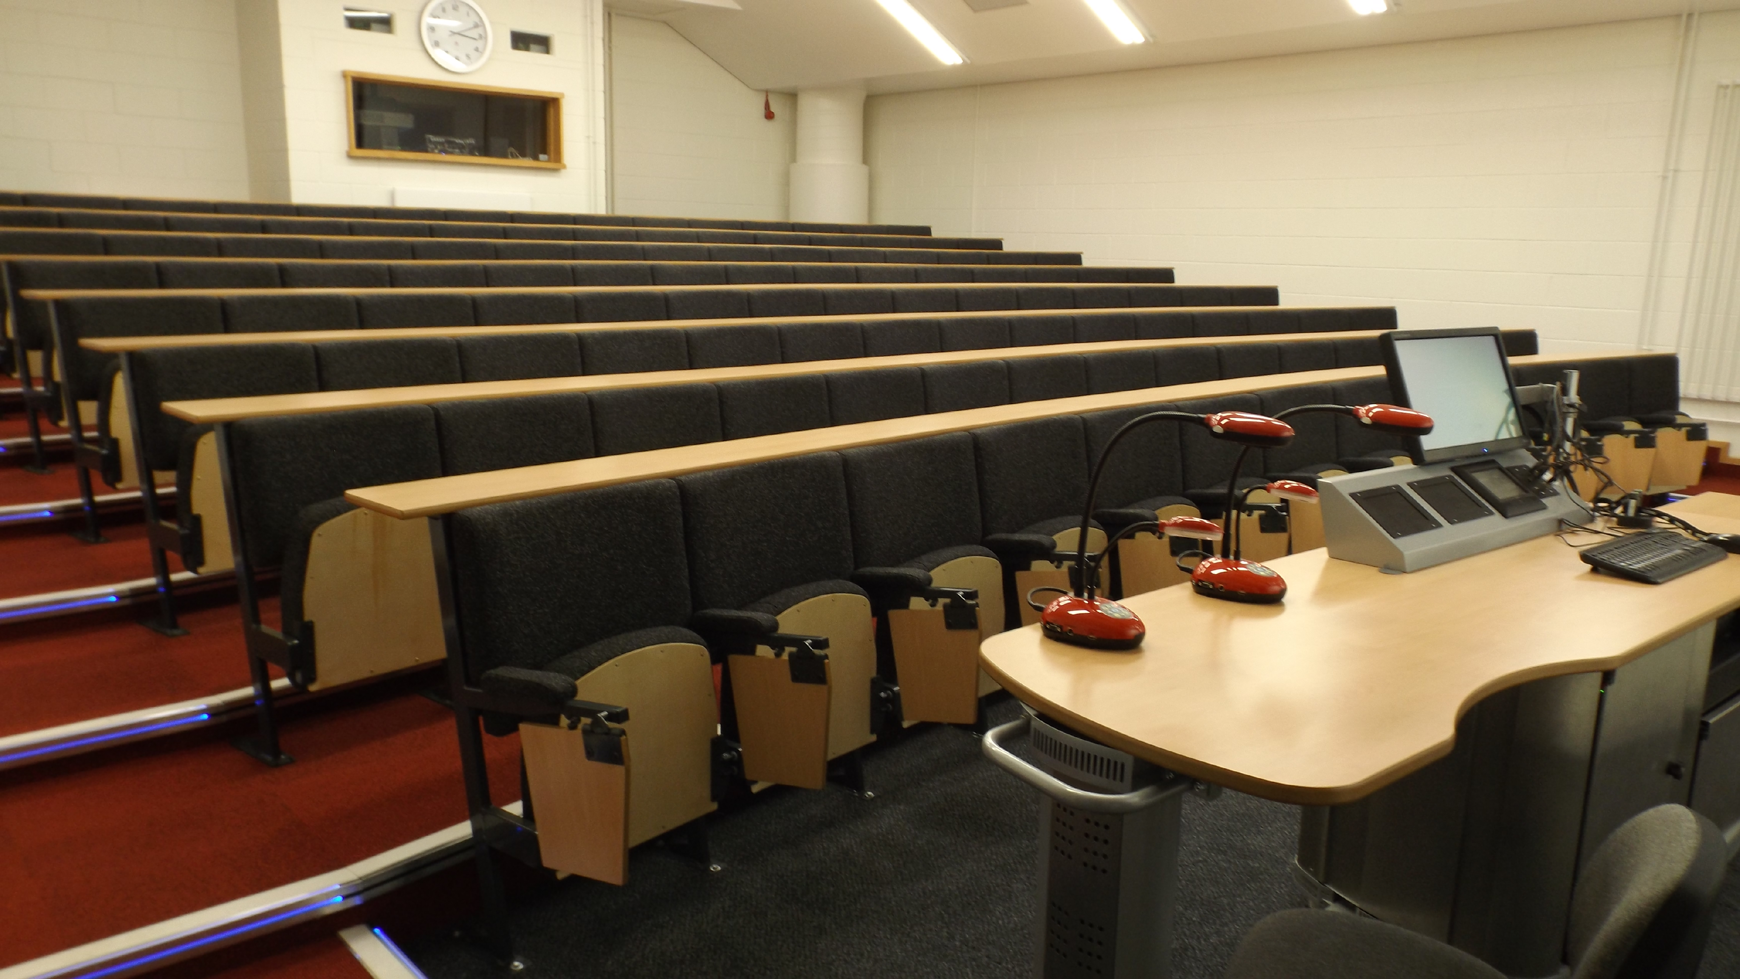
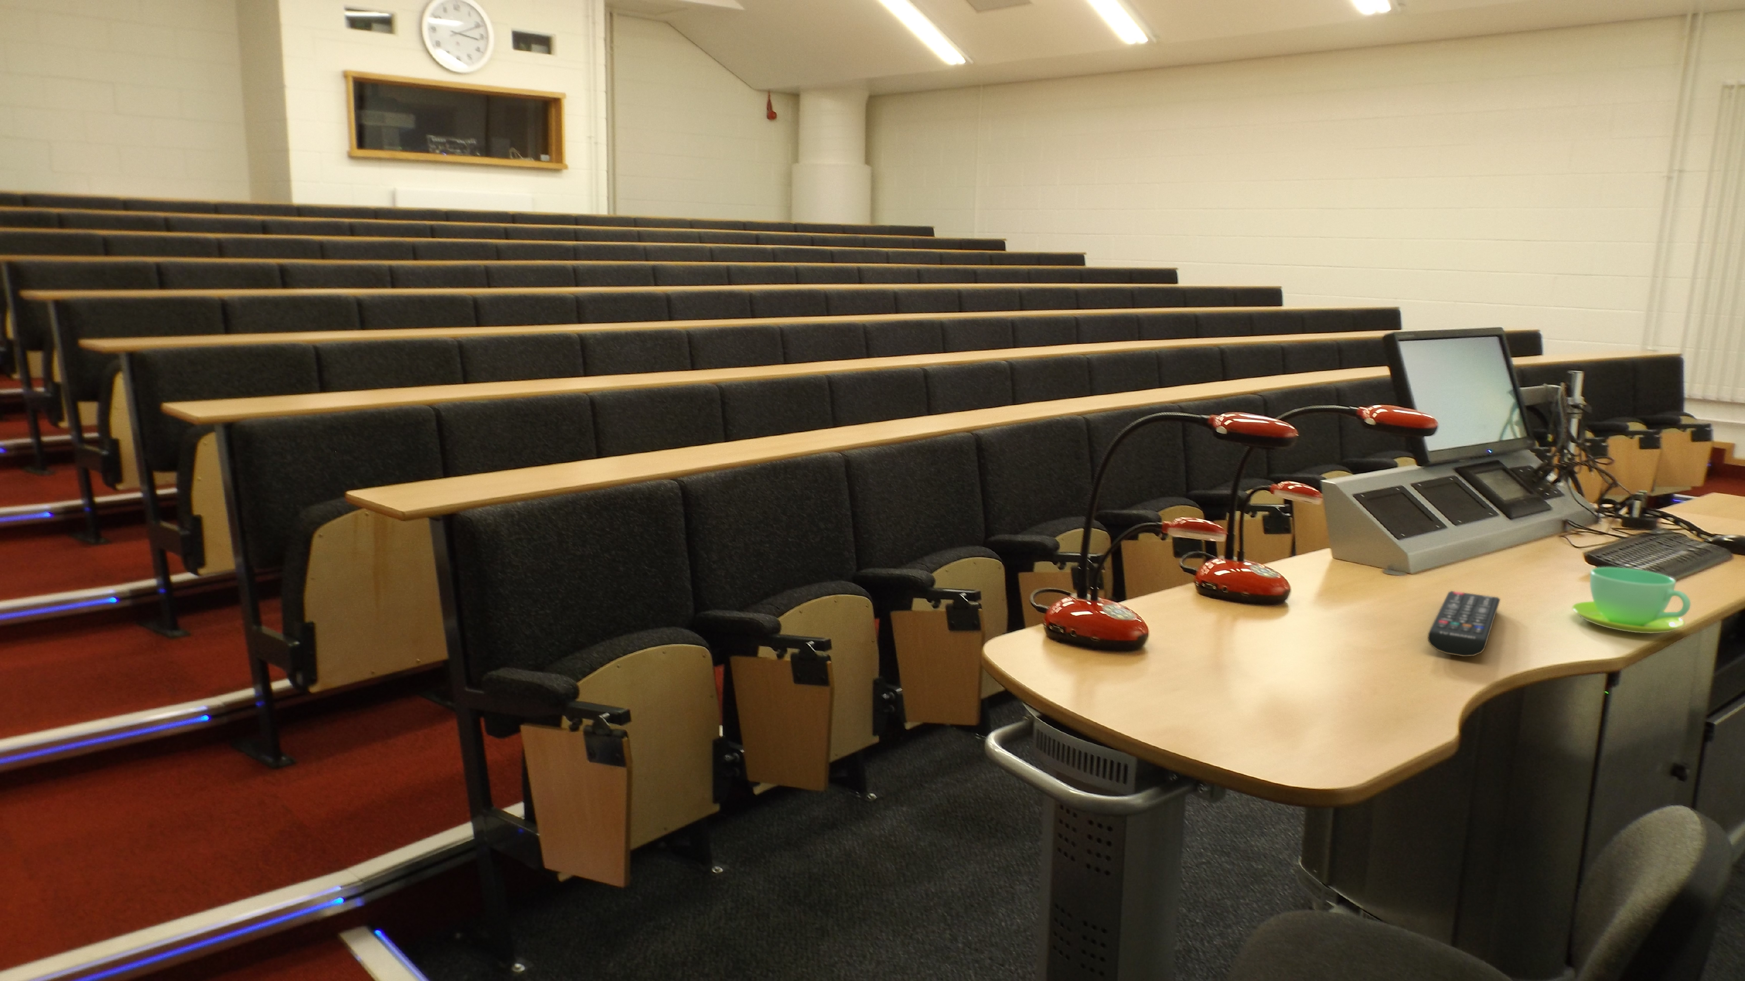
+ cup (1630, 600)
+ remote control (1466, 620)
